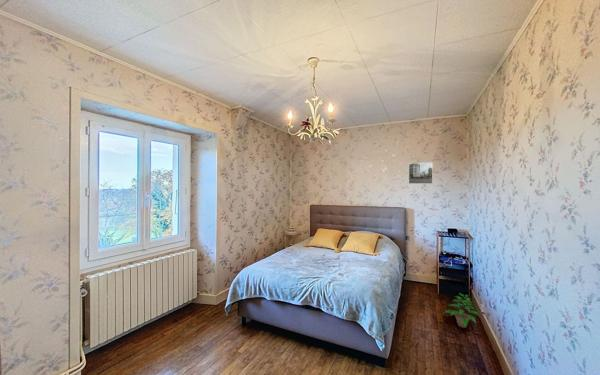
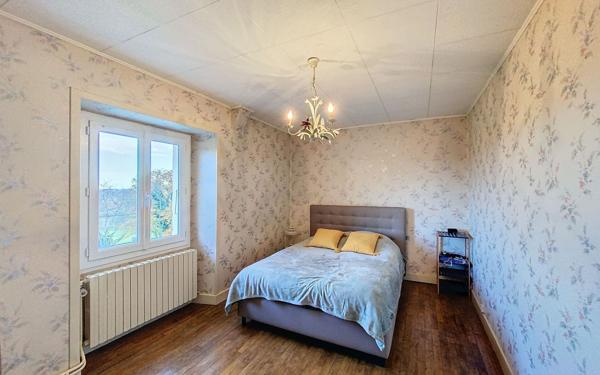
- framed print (420, 173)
- potted plant (461, 310)
